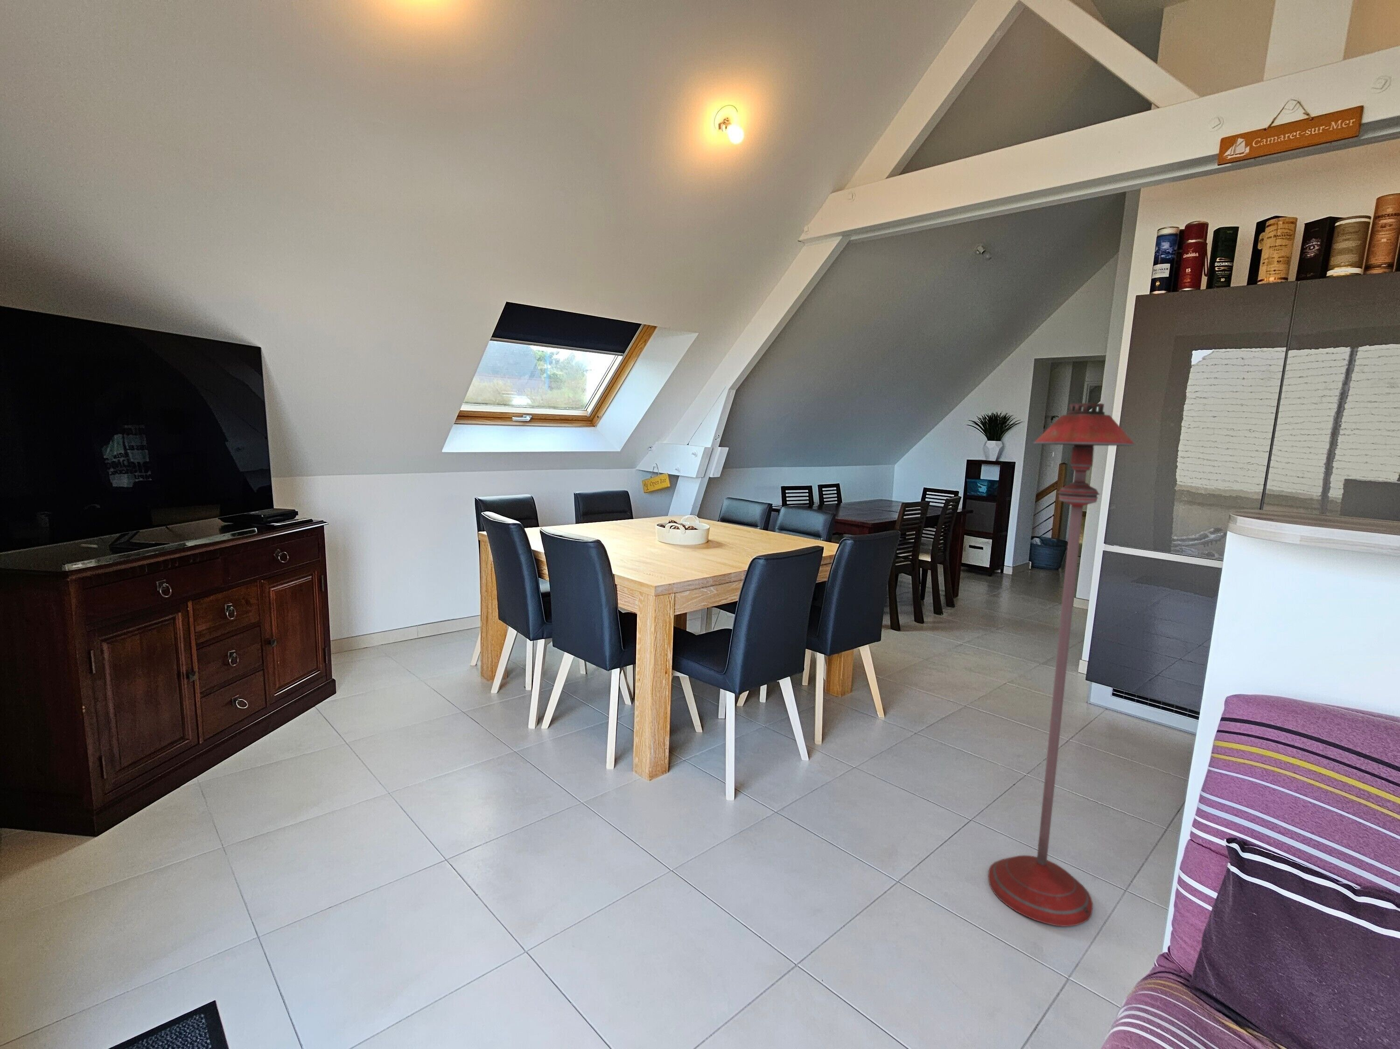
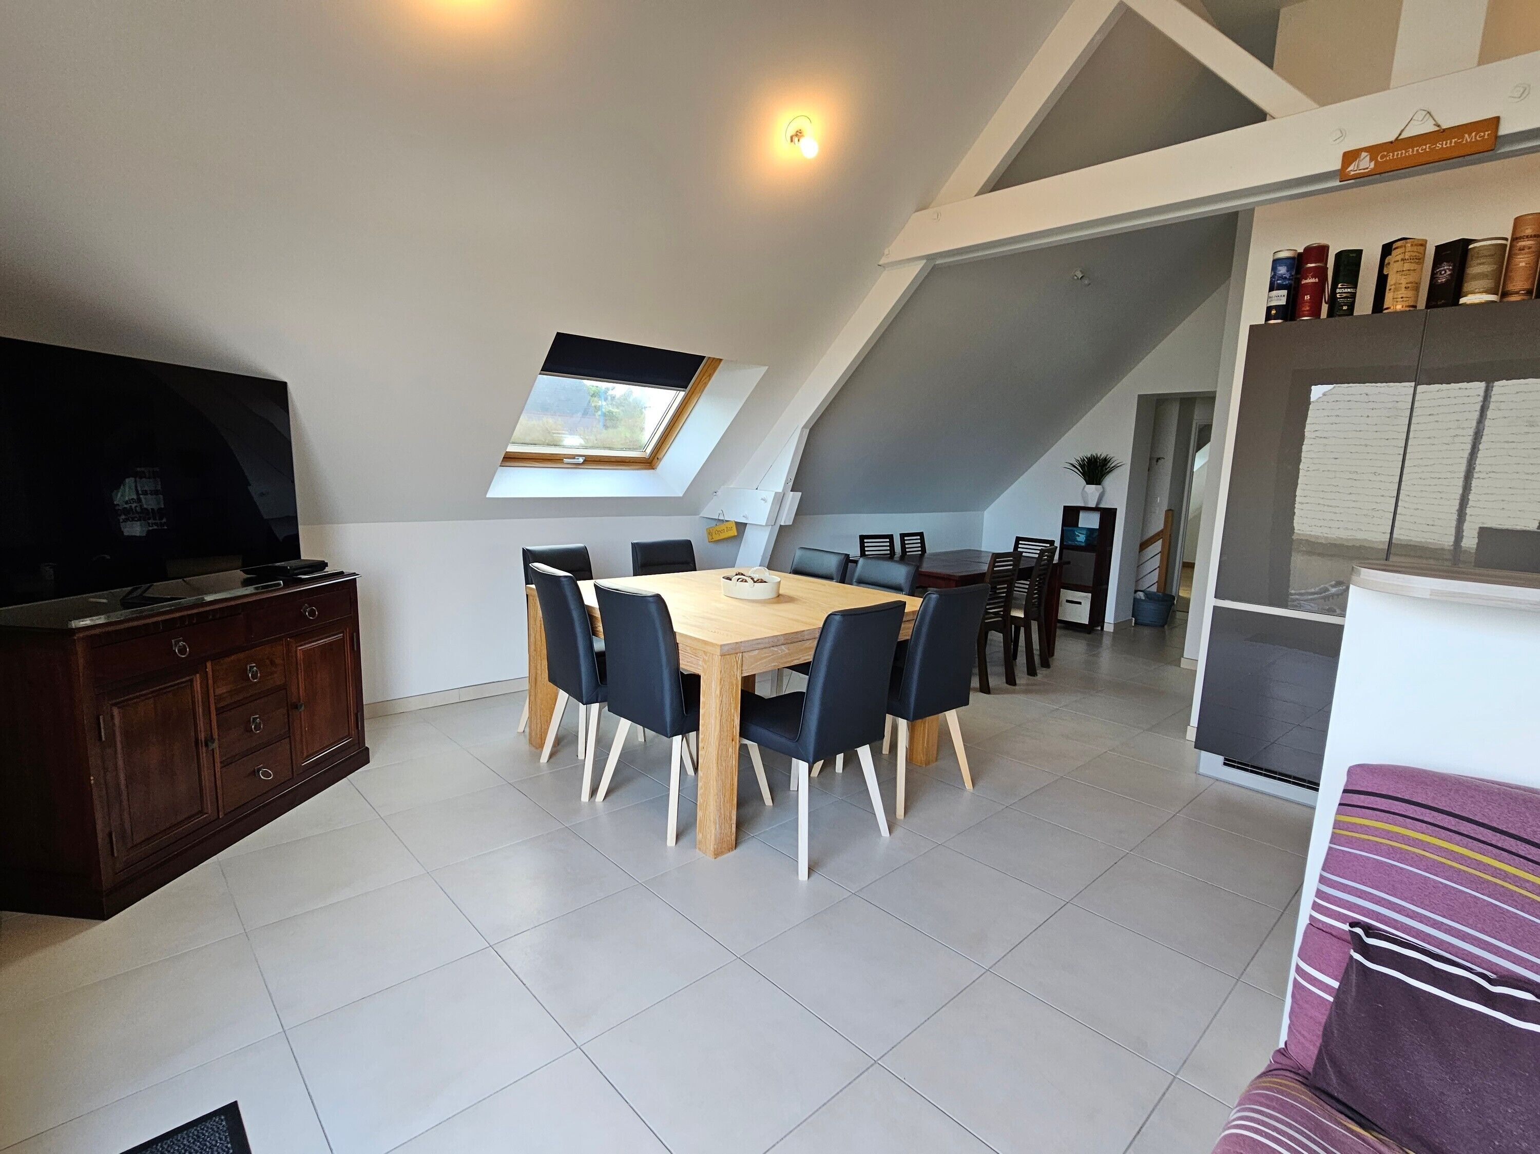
- floor lamp (1062, 660)
